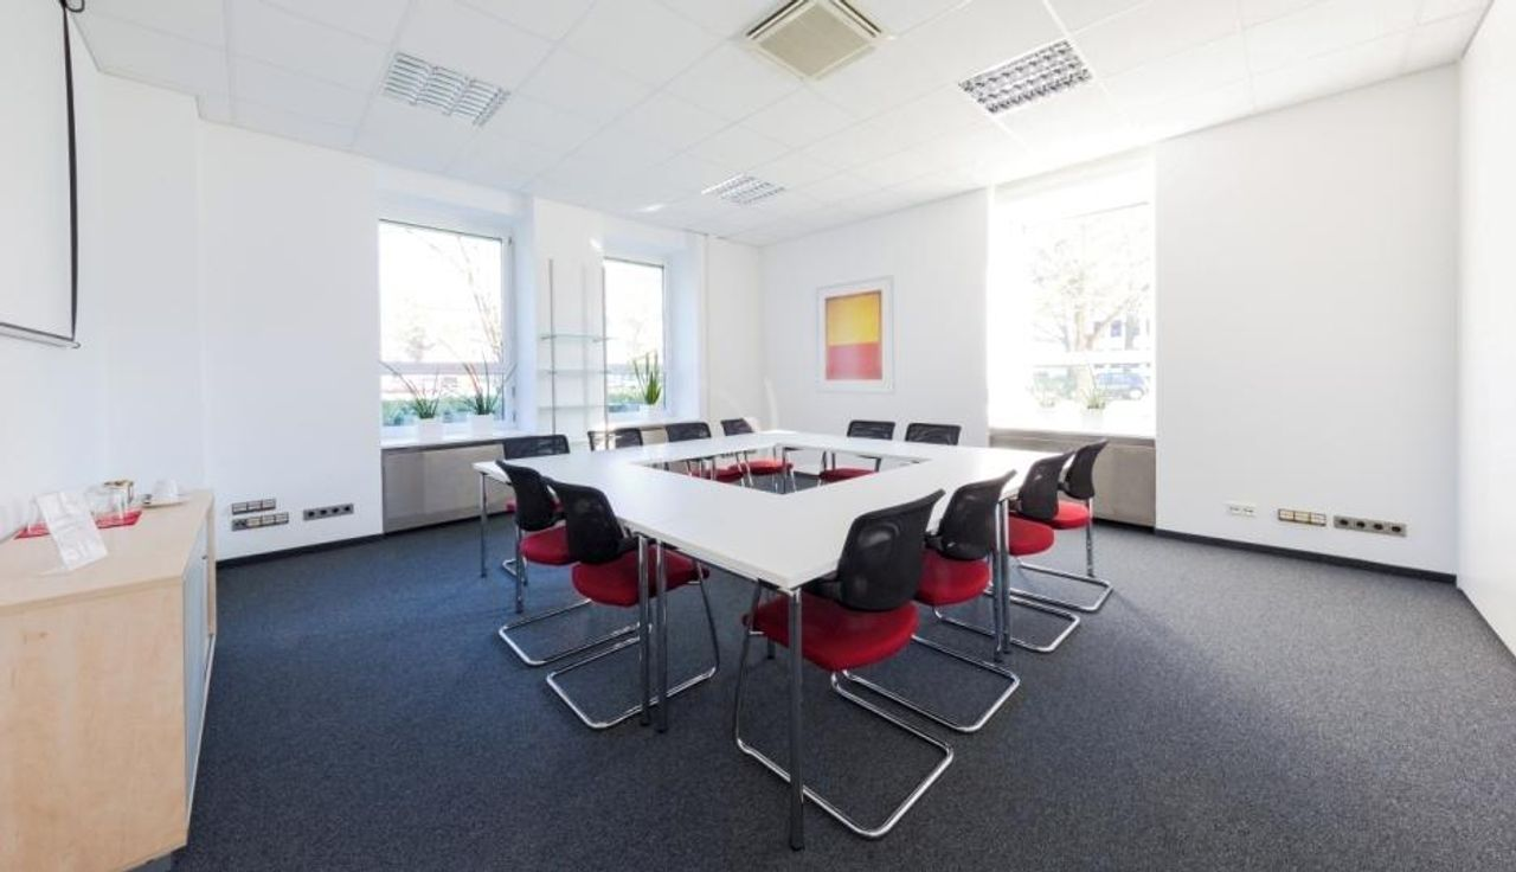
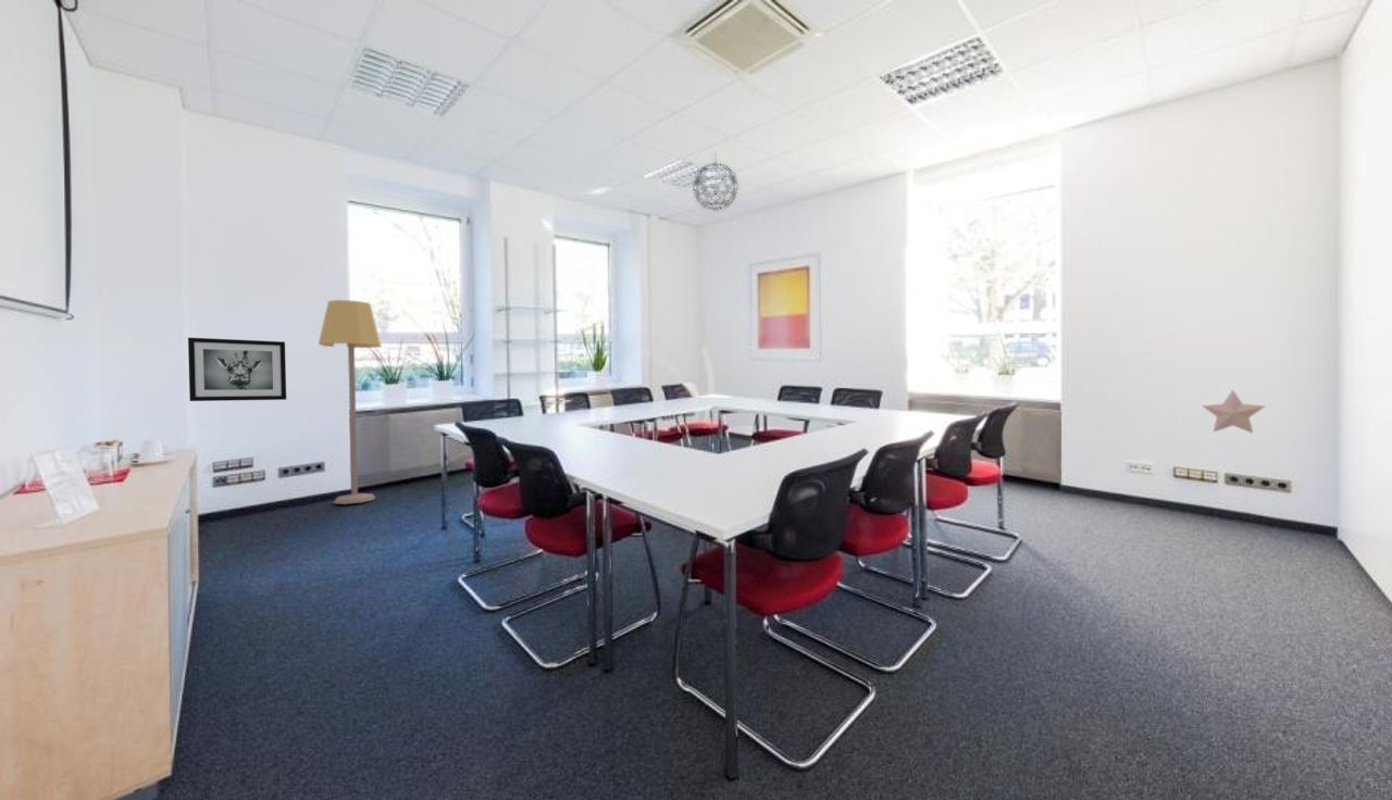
+ lamp (352, 402)
+ decorative star (1232, 411)
+ wall art (239, 370)
+ pendant light (714, 180)
